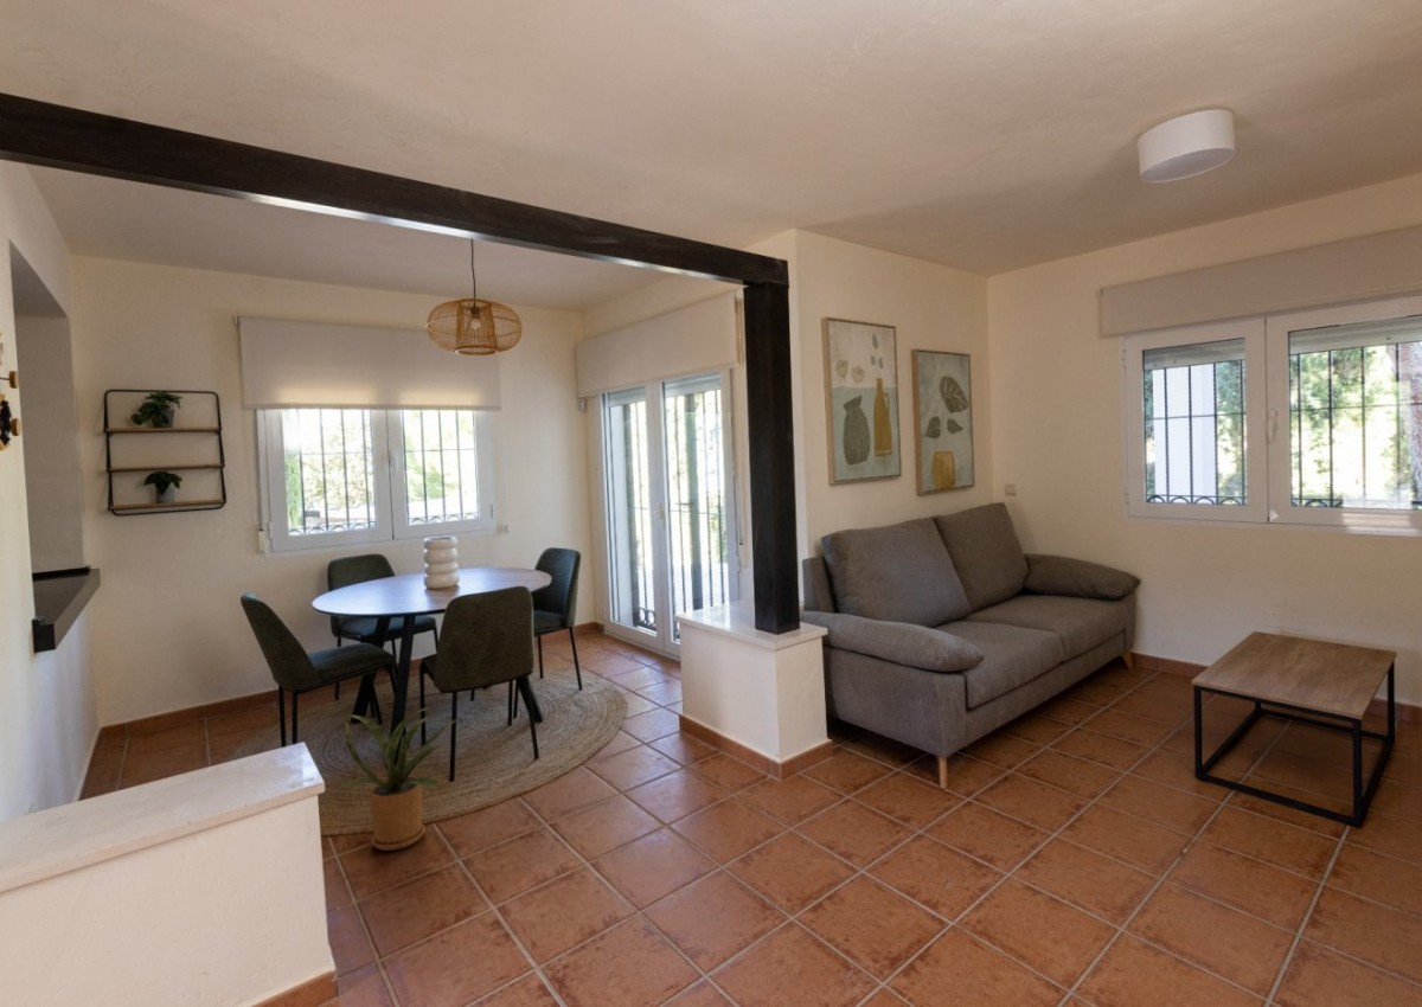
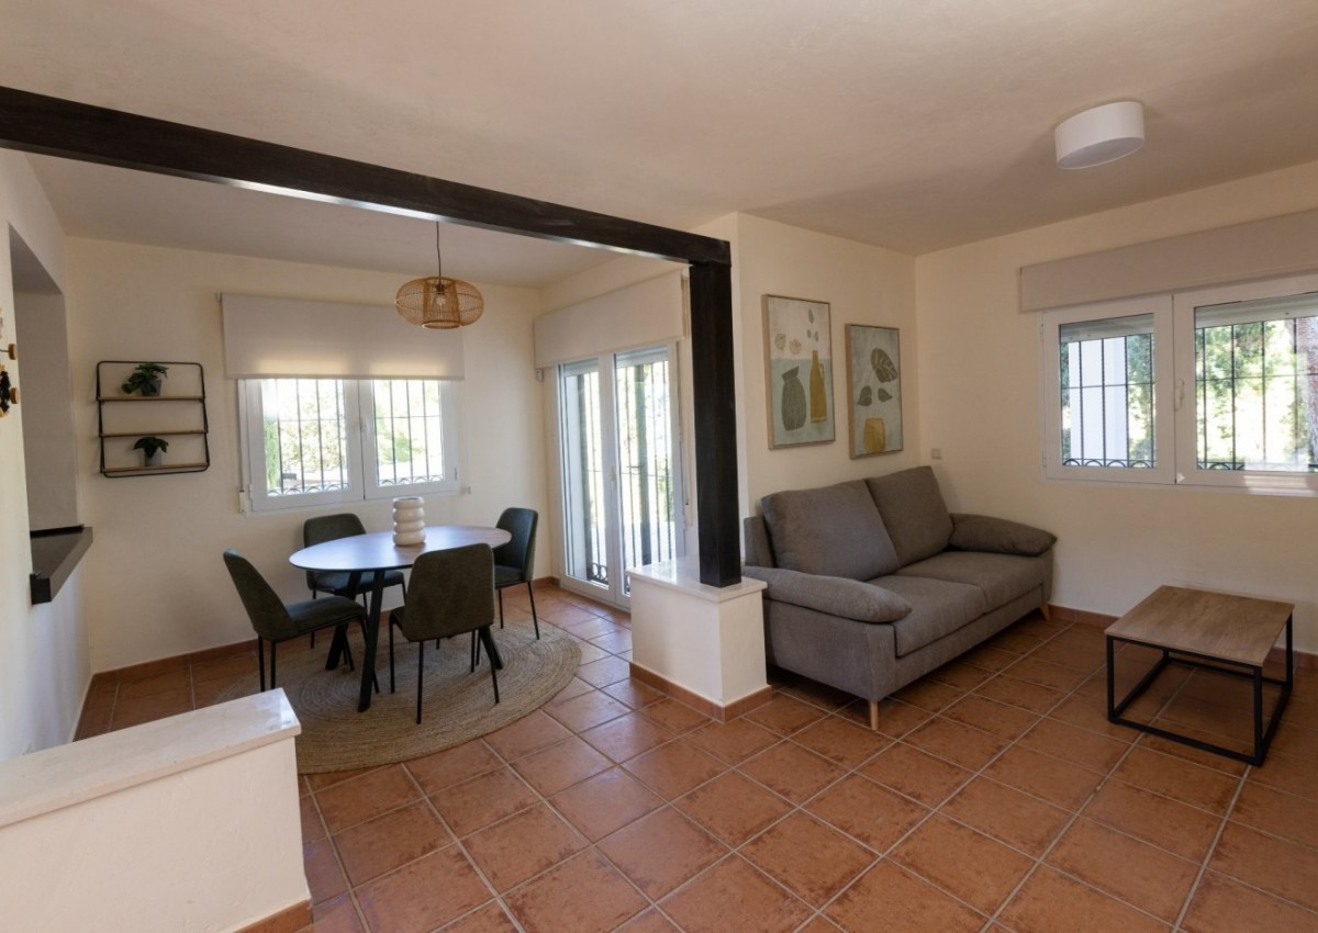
- house plant (402, 768)
